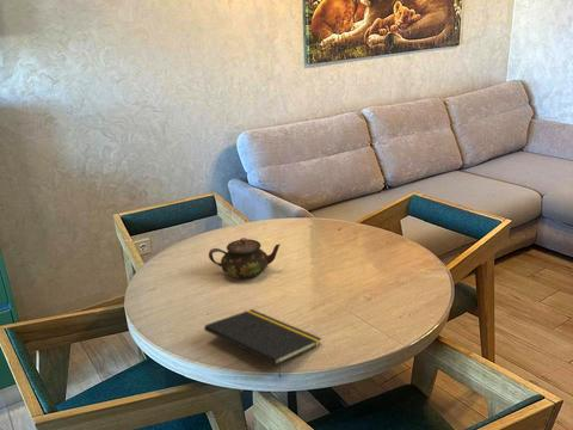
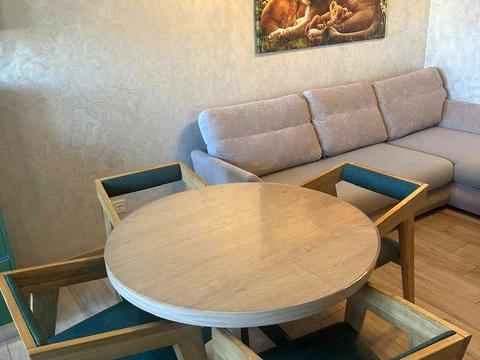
- notepad (261, 334)
- teapot (245, 254)
